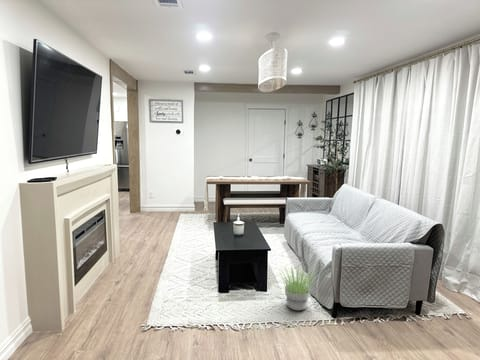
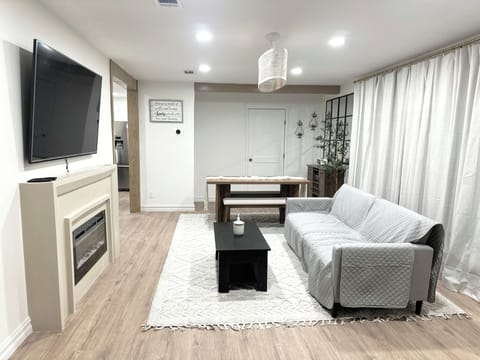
- potted plant (296, 289)
